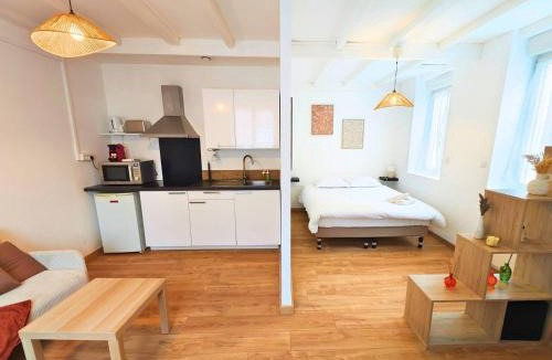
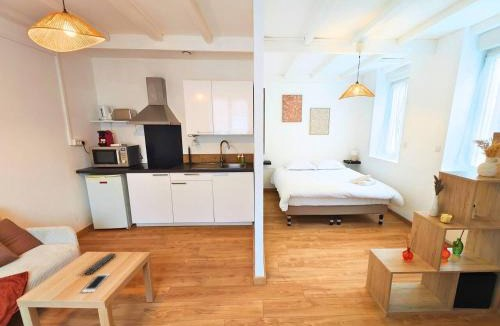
+ remote control (101, 263)
+ cell phone (96, 282)
